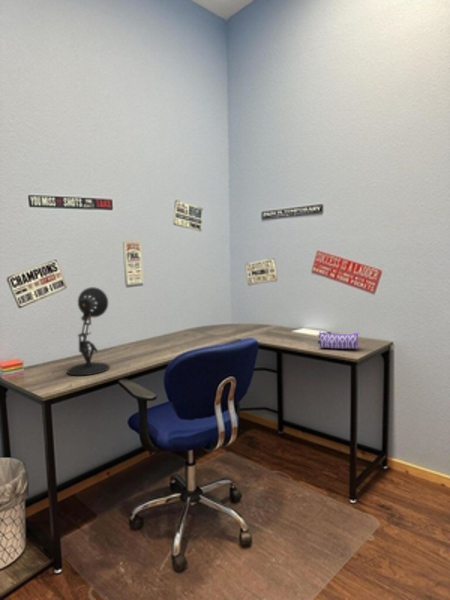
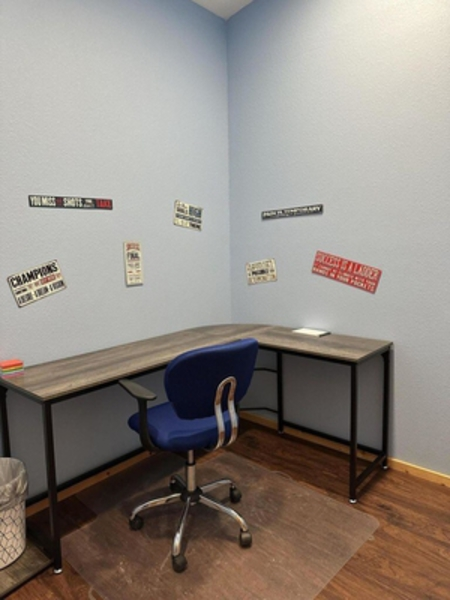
- pencil case (338, 340)
- desk lamp (86, 329)
